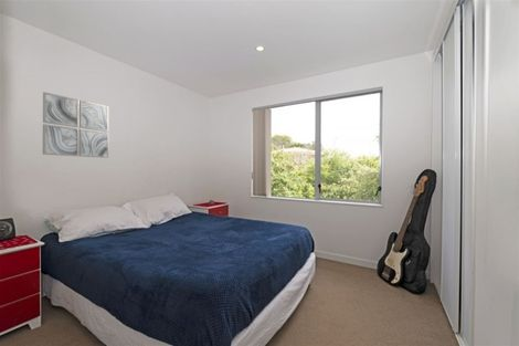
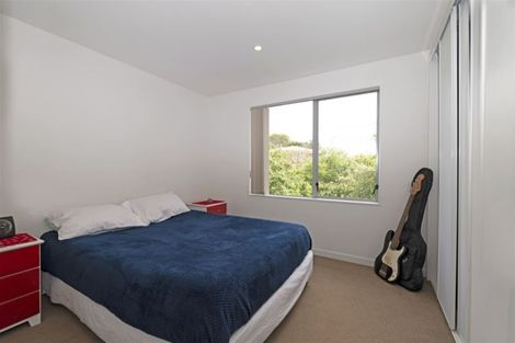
- wall art (77, 128)
